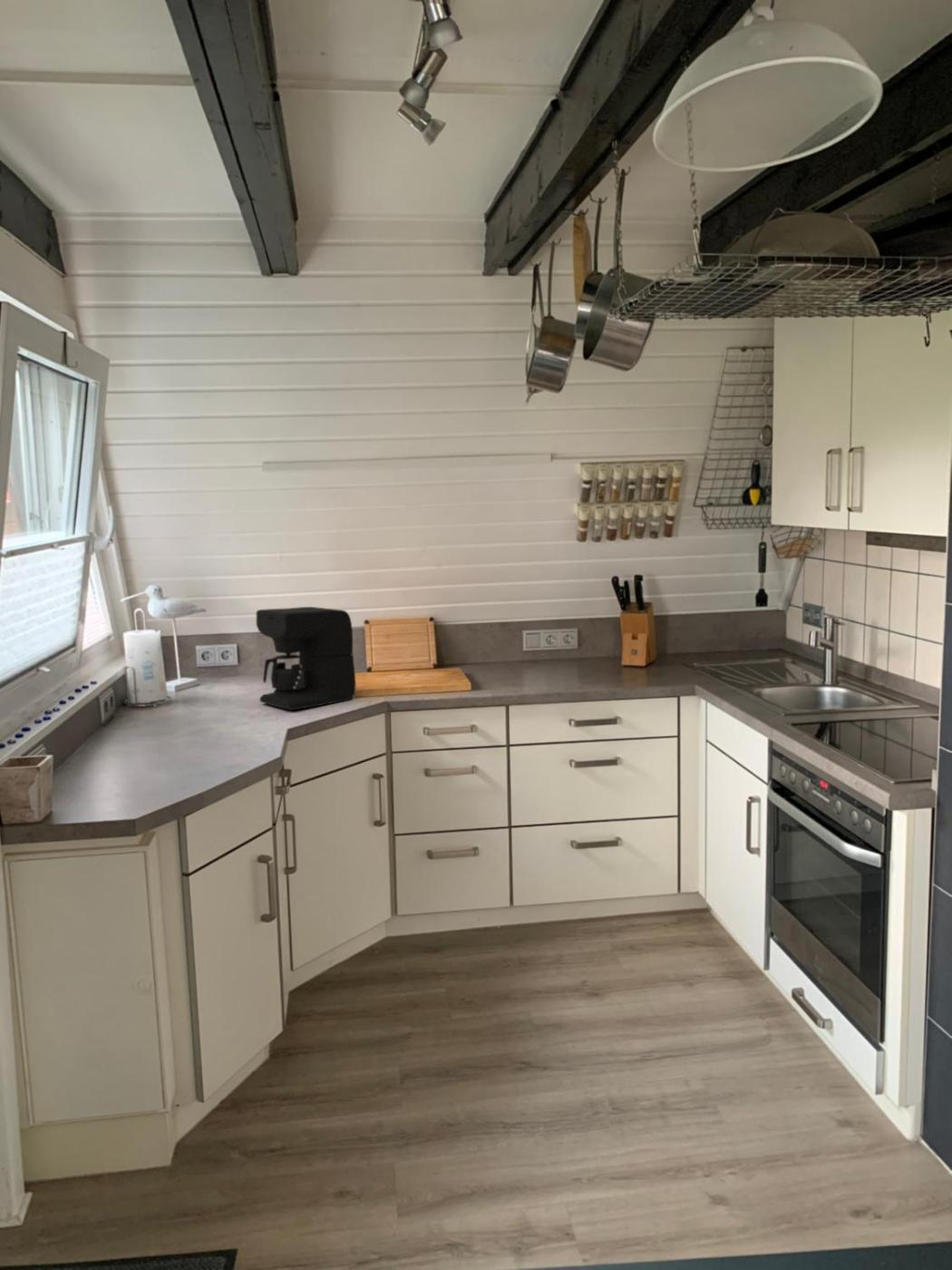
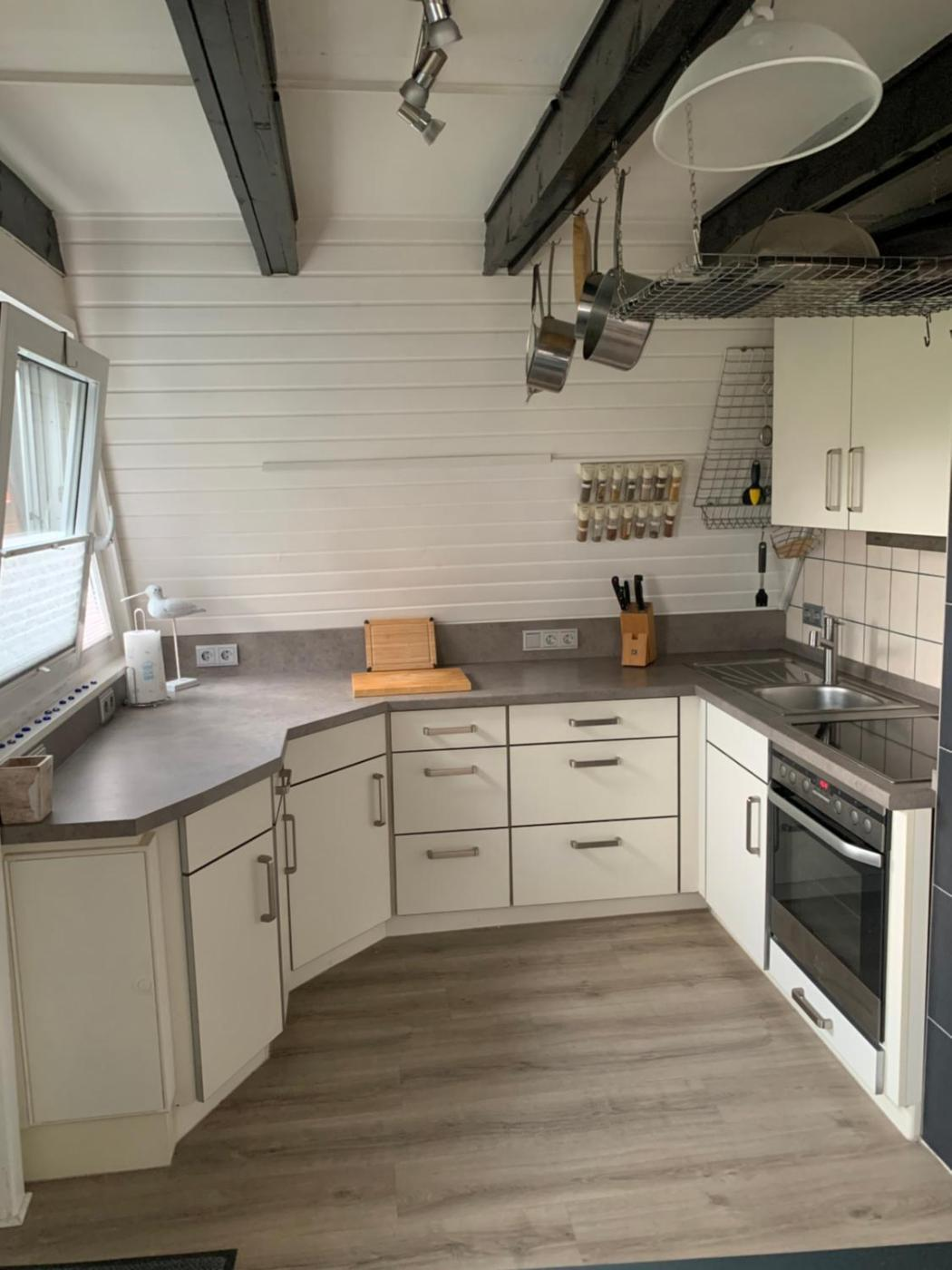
- coffee maker (301, 655)
